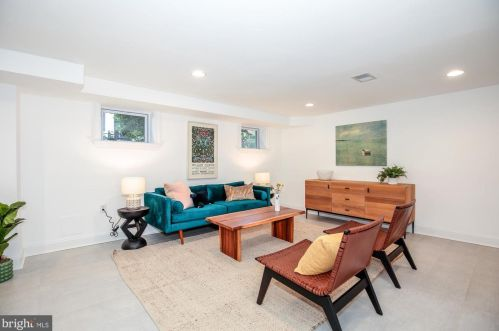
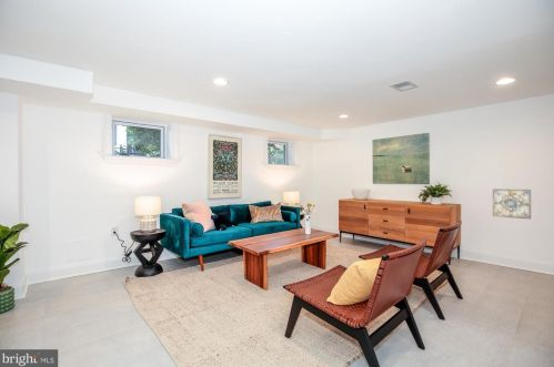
+ wall art (511, 203)
